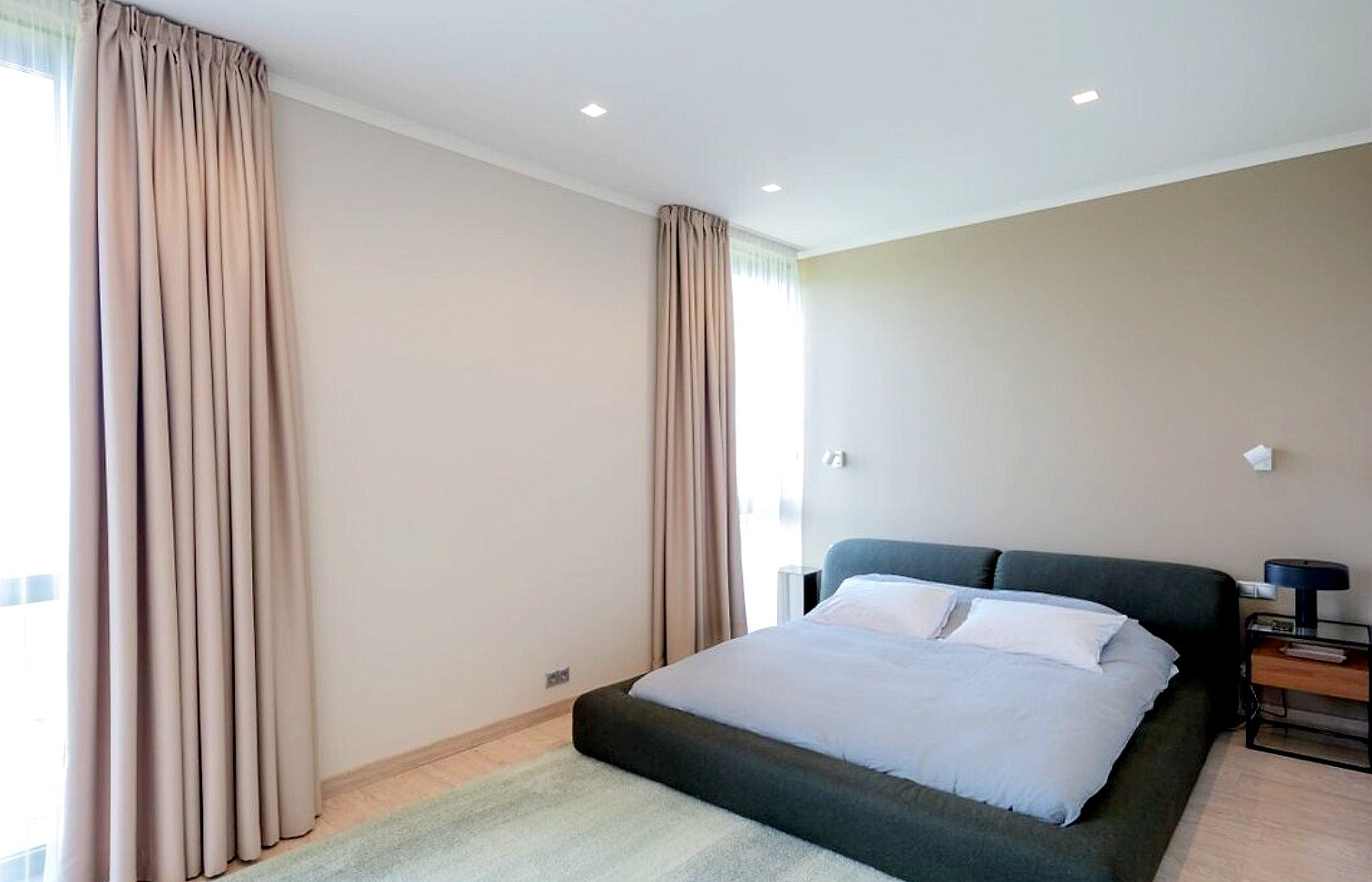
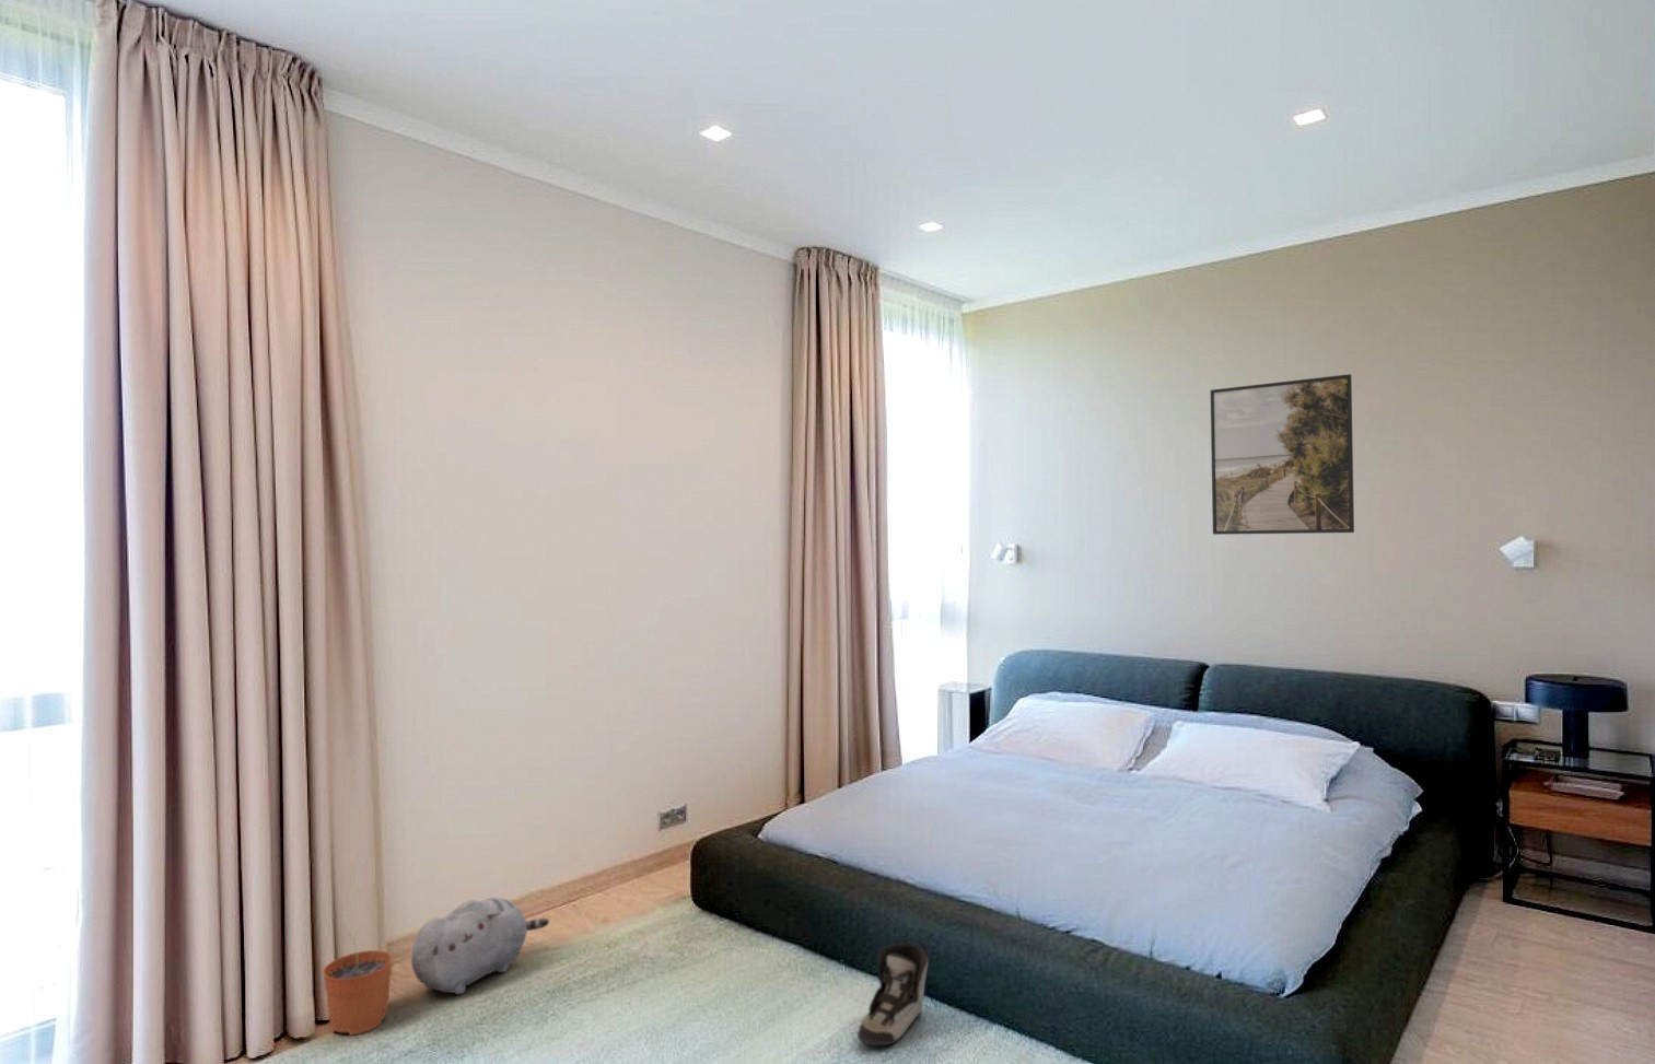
+ shoe (894, 993)
+ plant pot (358, 977)
+ plush toy (479, 933)
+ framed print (1279, 457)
